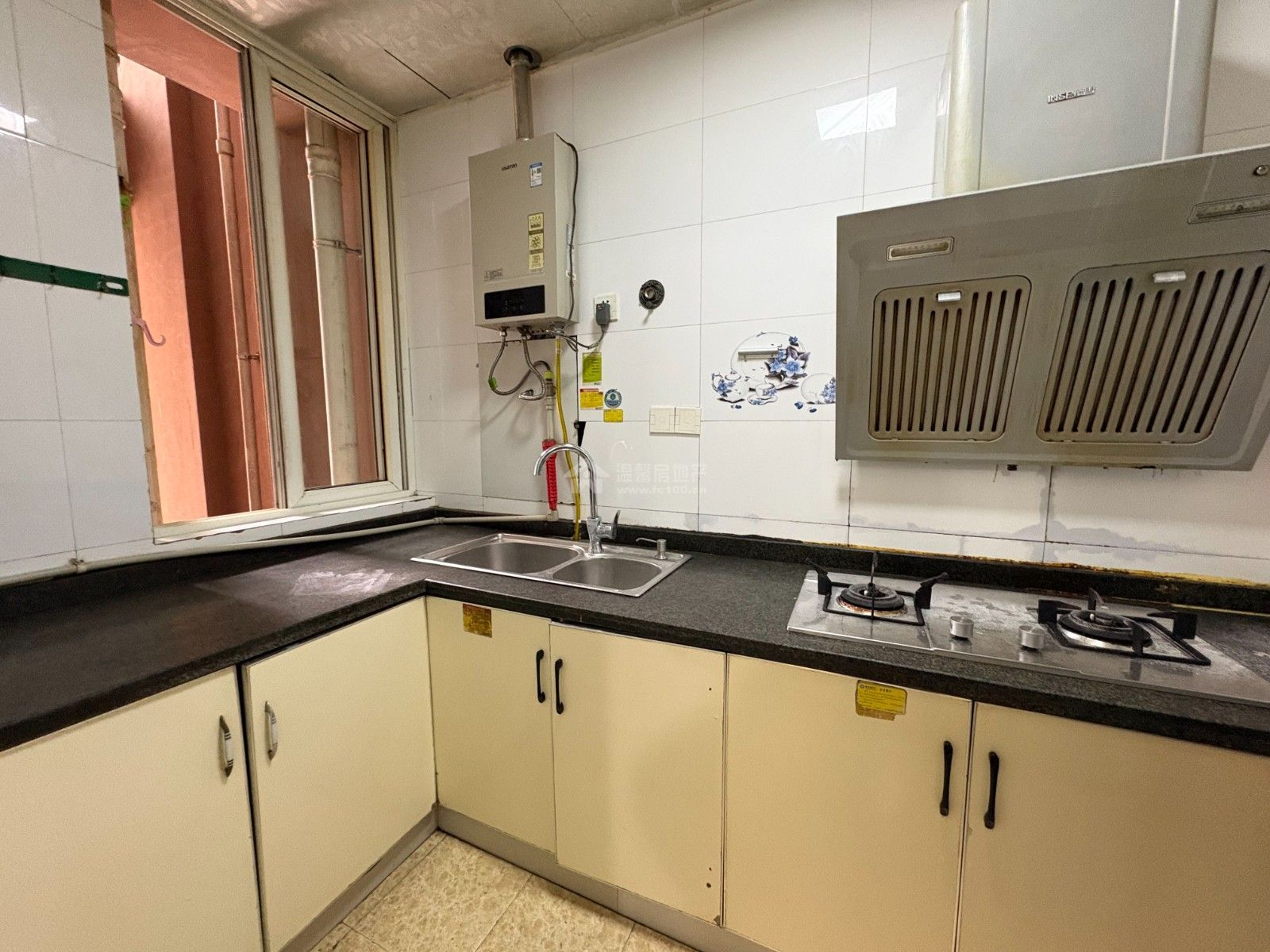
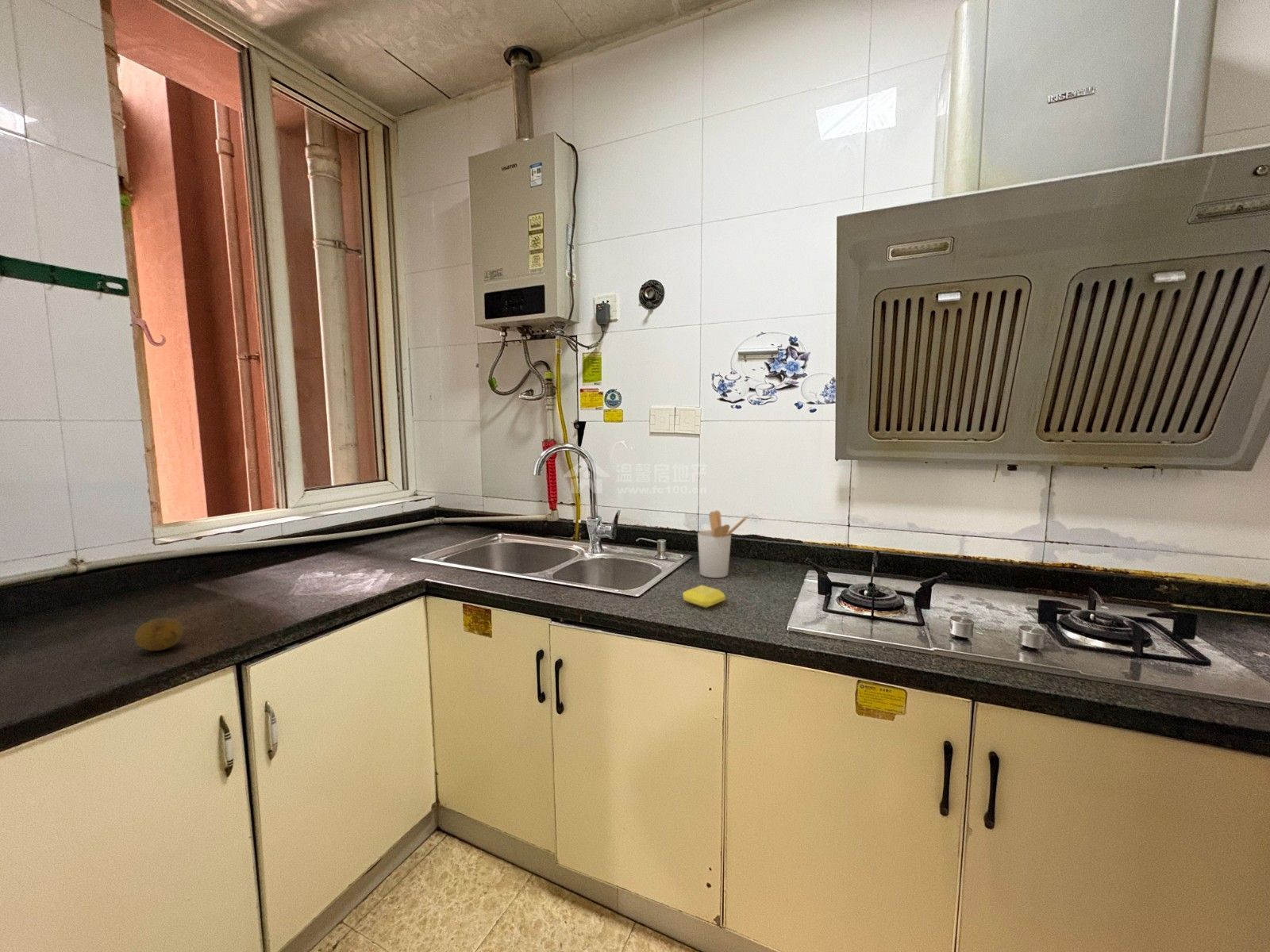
+ fruit (160, 634)
+ soap bar (703, 596)
+ utensil holder (723, 543)
